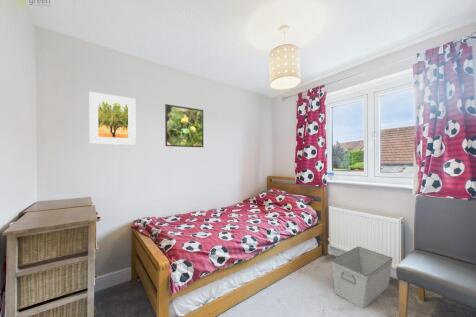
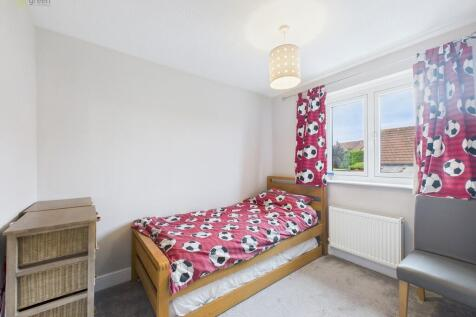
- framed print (113, 119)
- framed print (185, 127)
- storage bin (362, 274)
